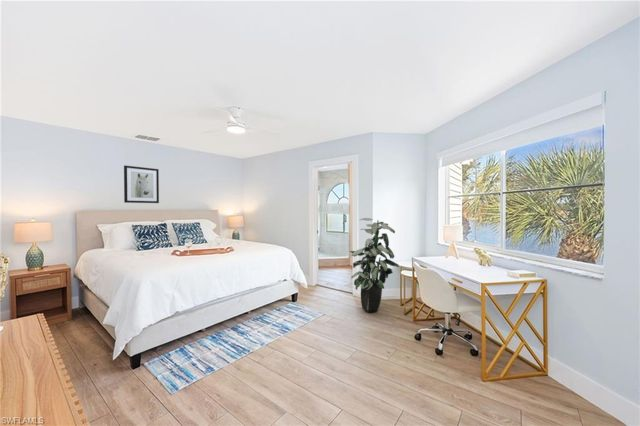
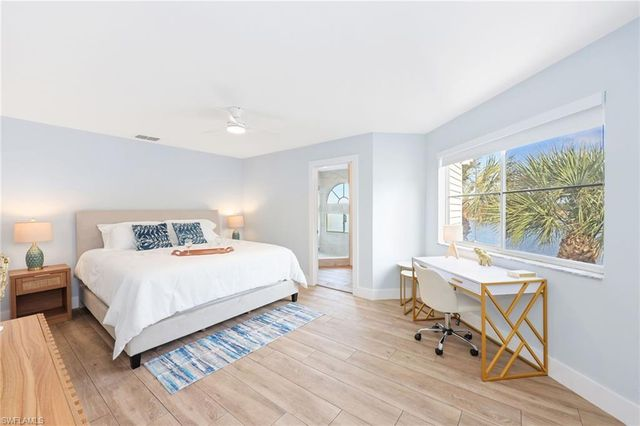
- indoor plant (371, 263)
- wall art (142, 185)
